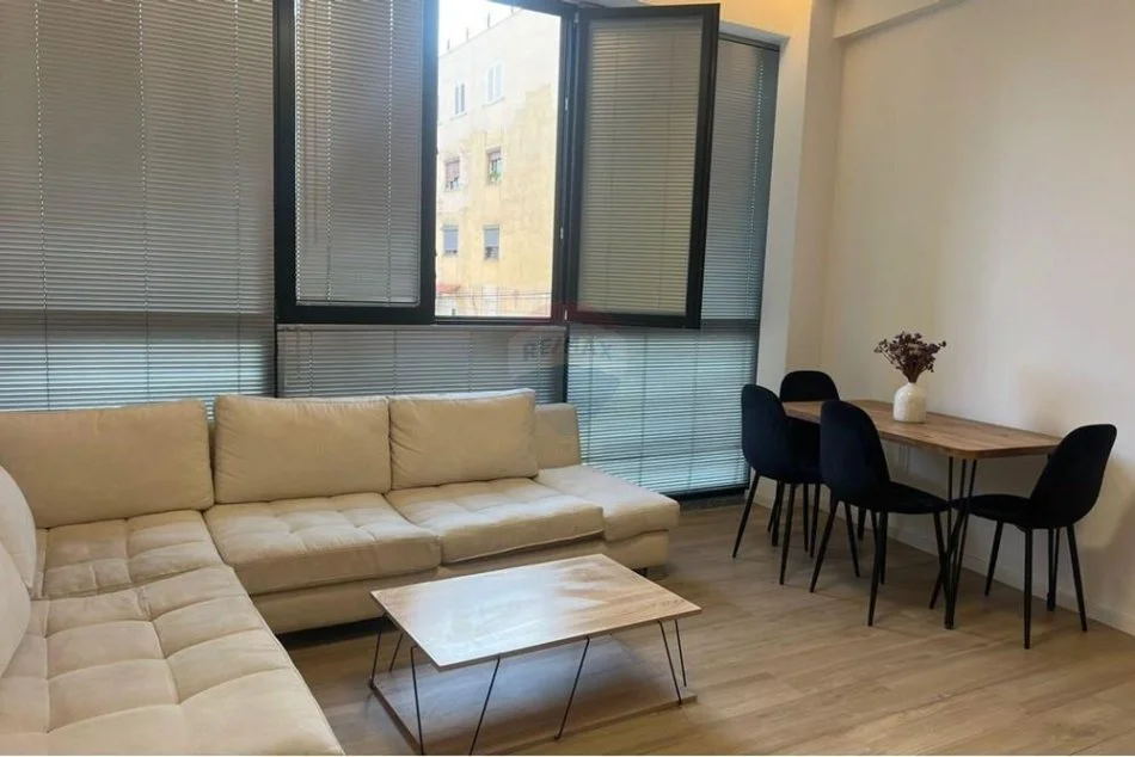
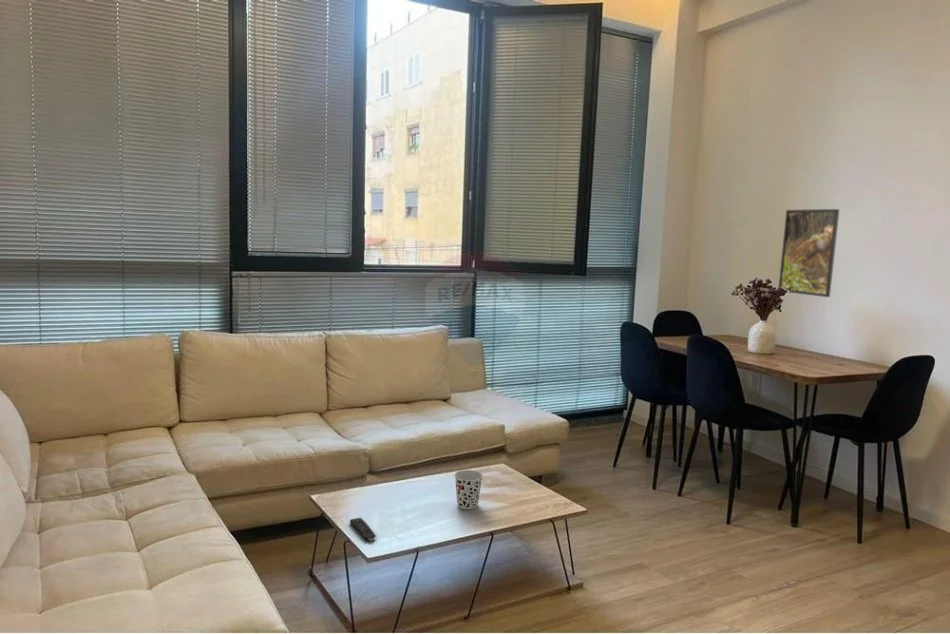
+ cup (468, 490)
+ remote control (363, 528)
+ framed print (807, 252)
